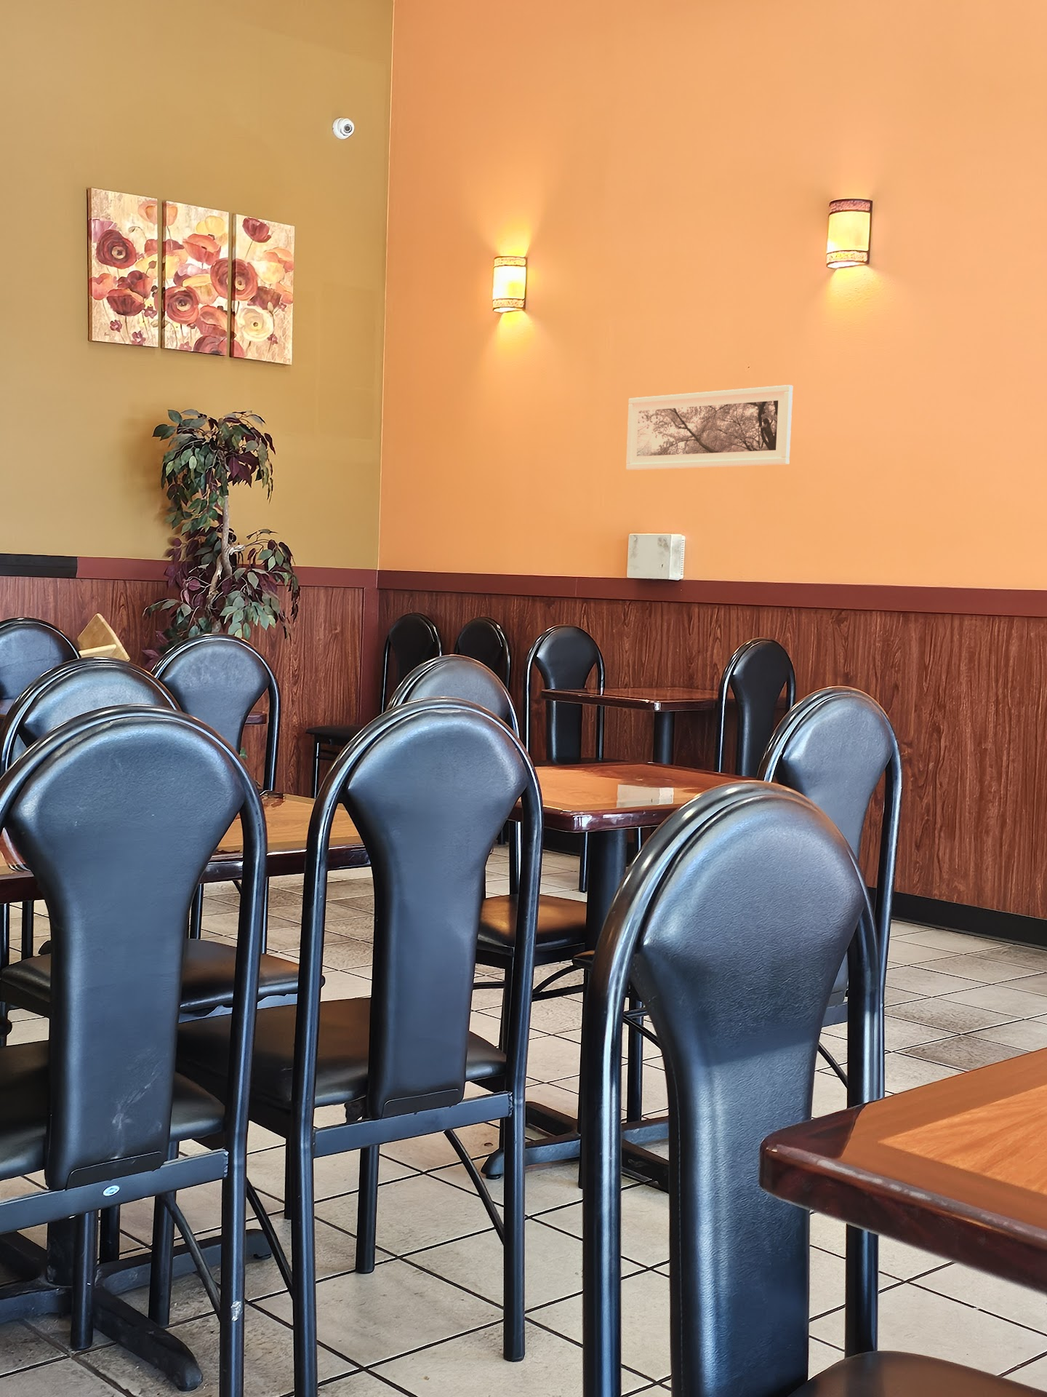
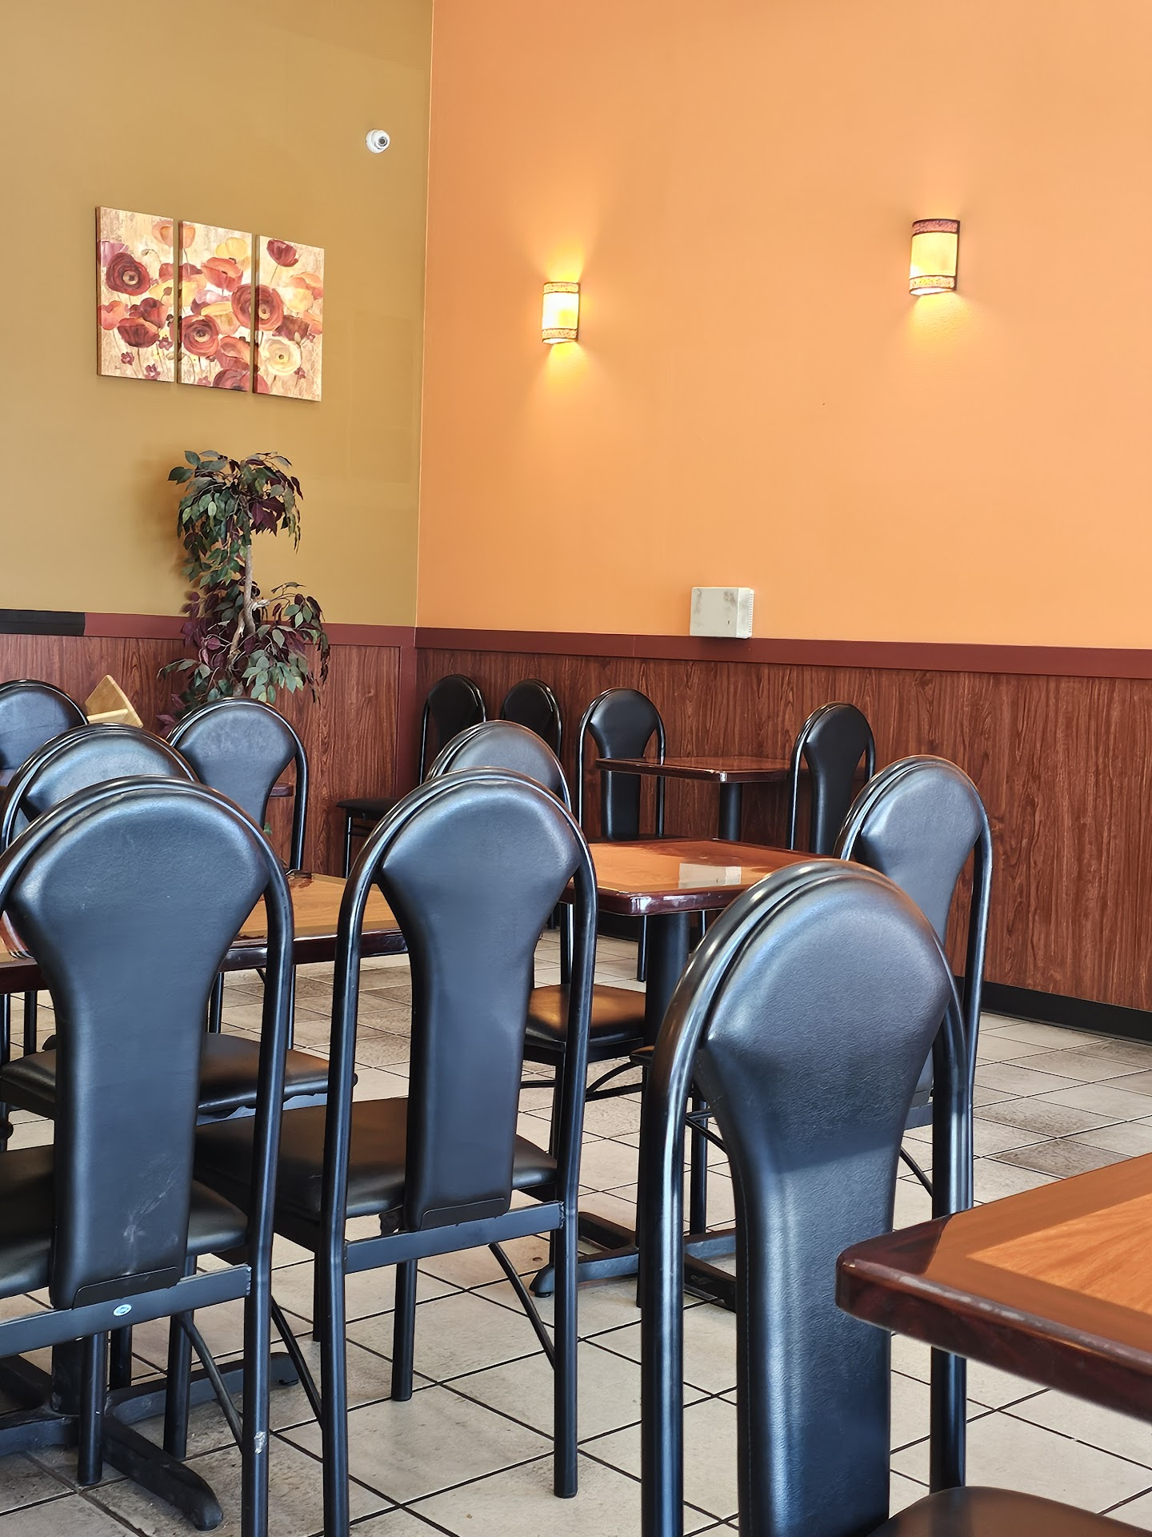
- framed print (705, 429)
